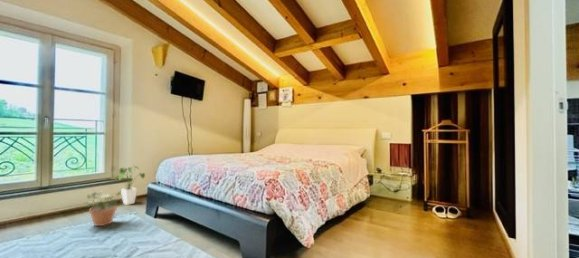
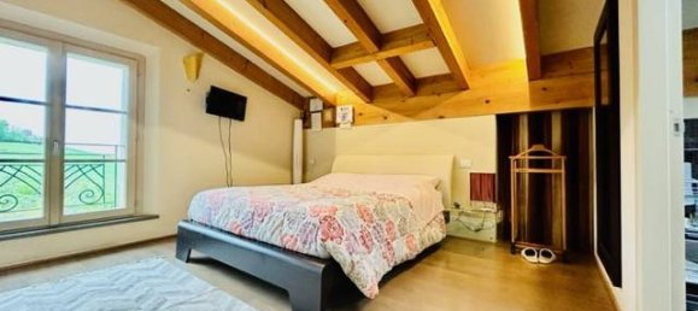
- house plant (131, 184)
- potted plant (106, 207)
